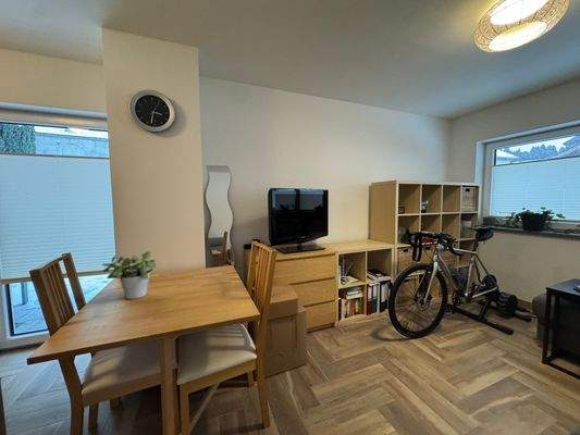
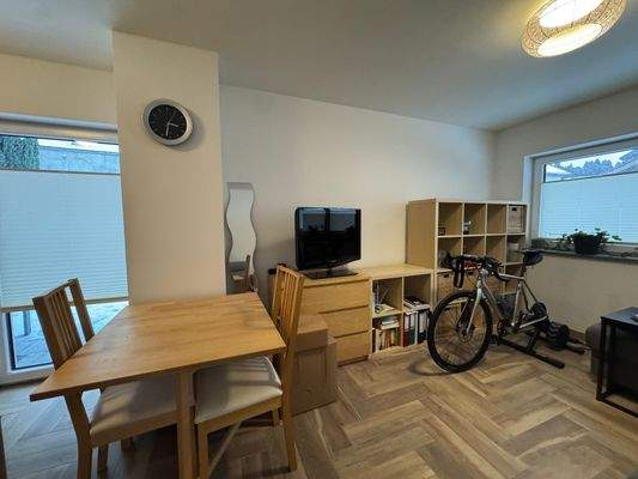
- potted plant (132, 275)
